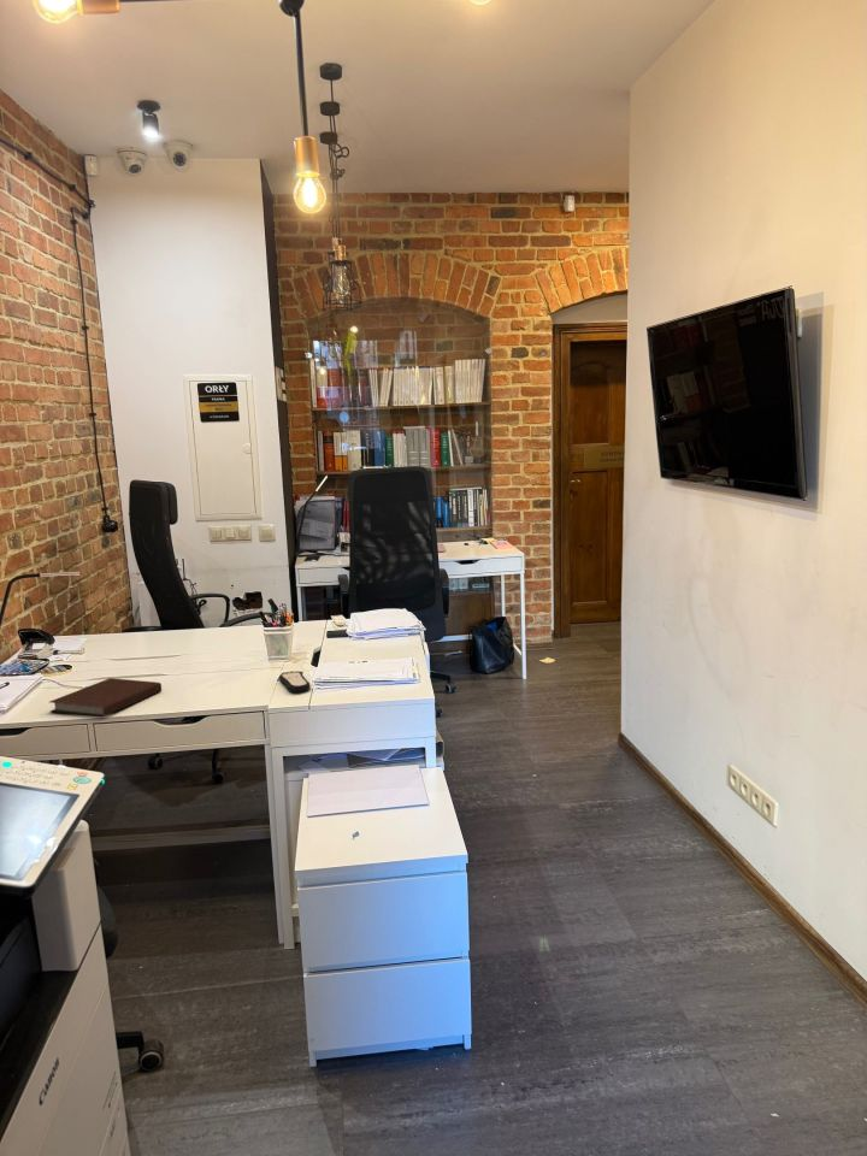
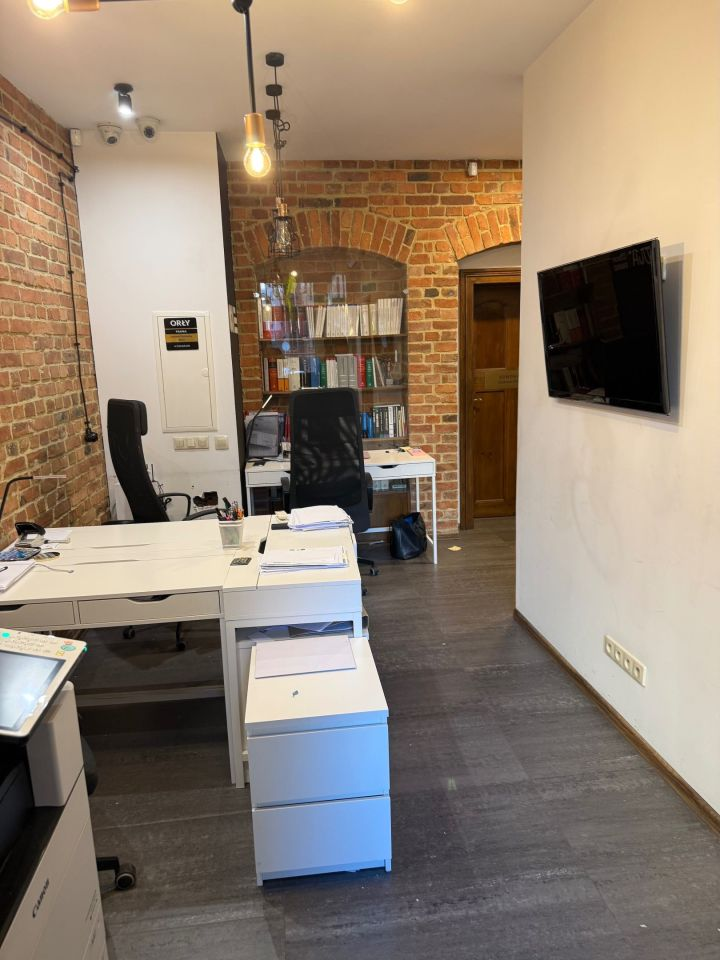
- remote control (295, 682)
- notebook (106, 696)
